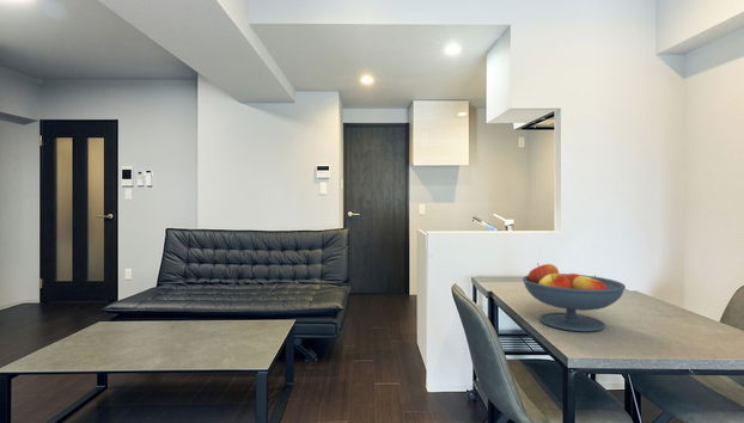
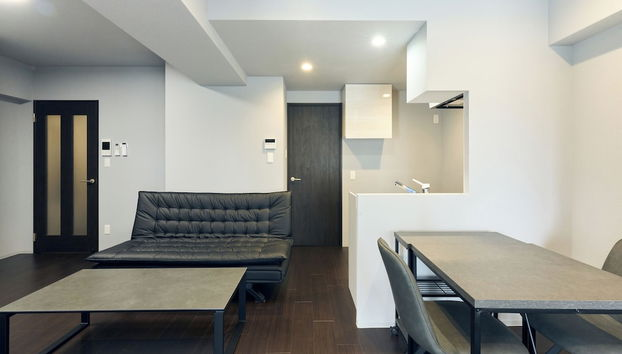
- fruit bowl (571, 294)
